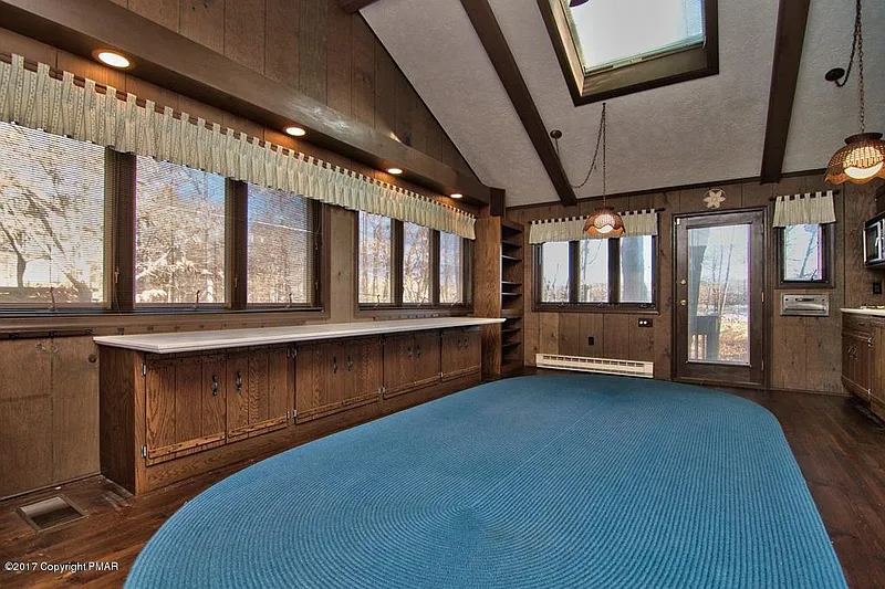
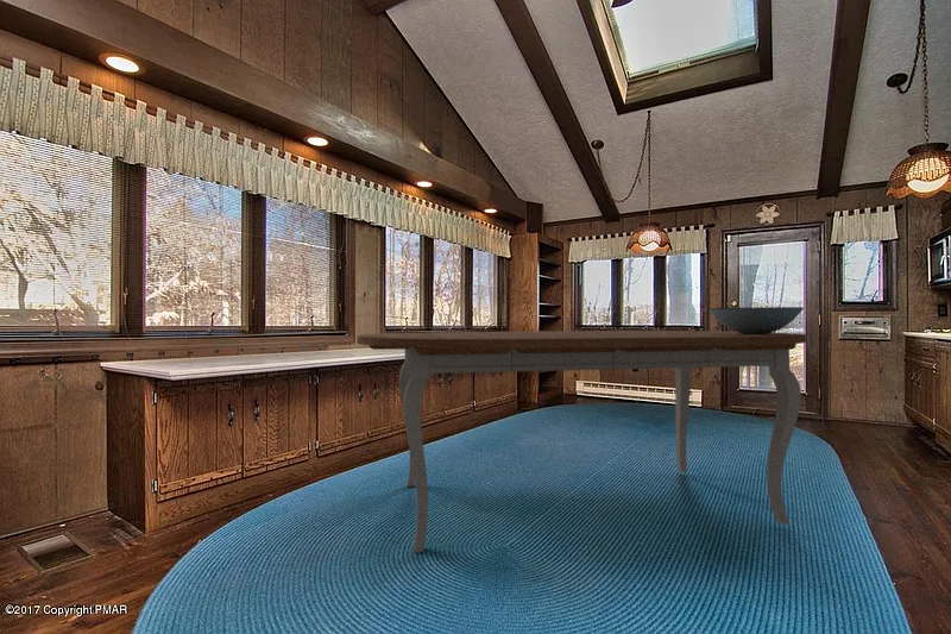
+ dining table (578, 369)
+ decorative bowl (754, 320)
